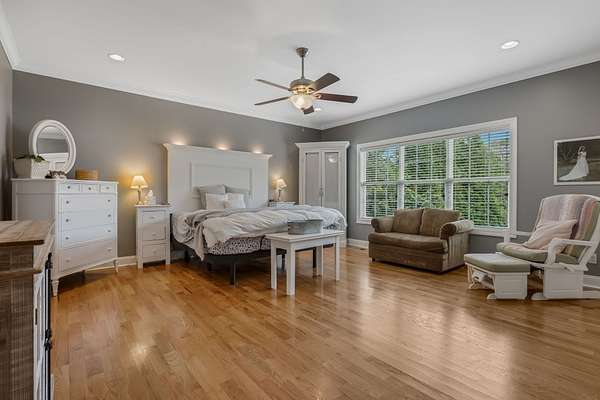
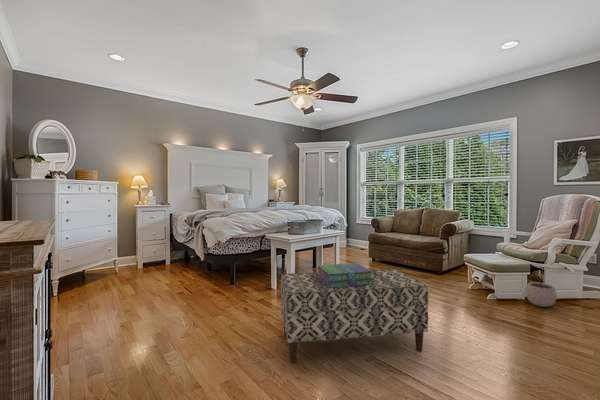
+ bench (349, 310)
+ stack of books (343, 273)
+ plant pot (540, 290)
